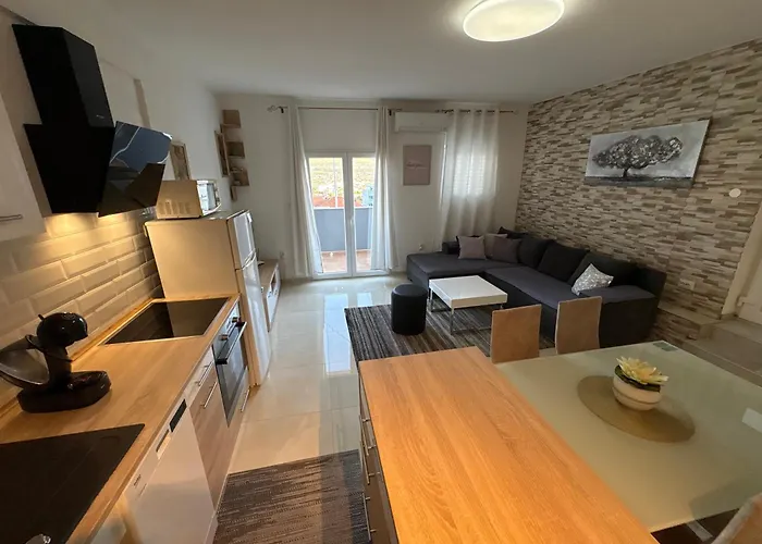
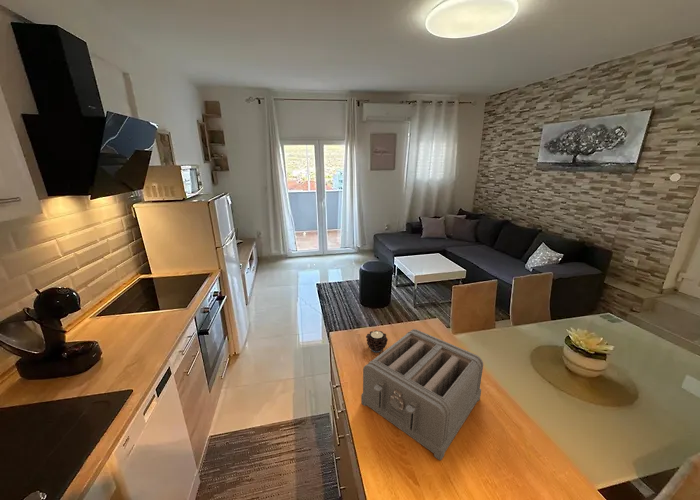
+ candle (376, 340)
+ toaster (420, 383)
